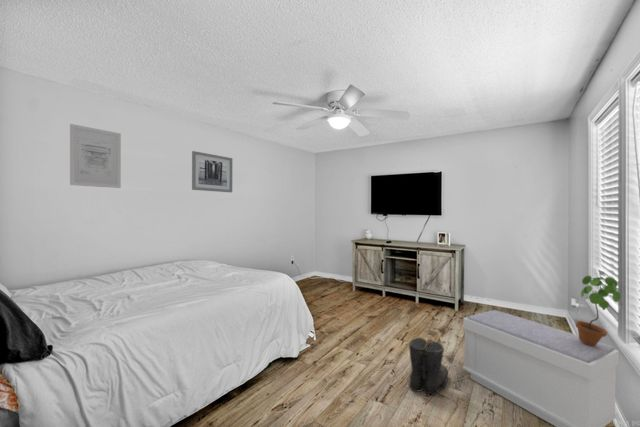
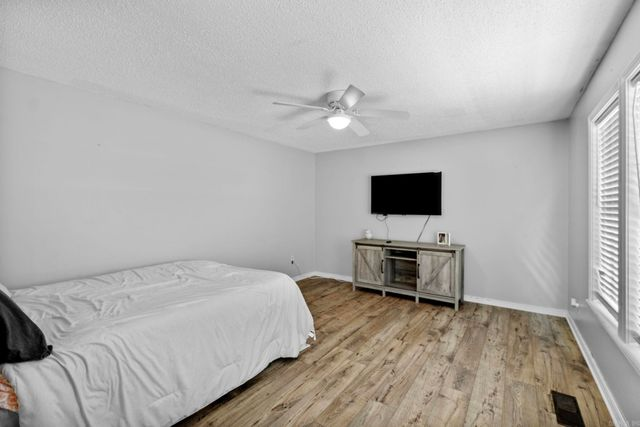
- boots (428, 360)
- potted plant (592, 303)
- wall art (213, 173)
- bench (530, 362)
- wall art (96, 157)
